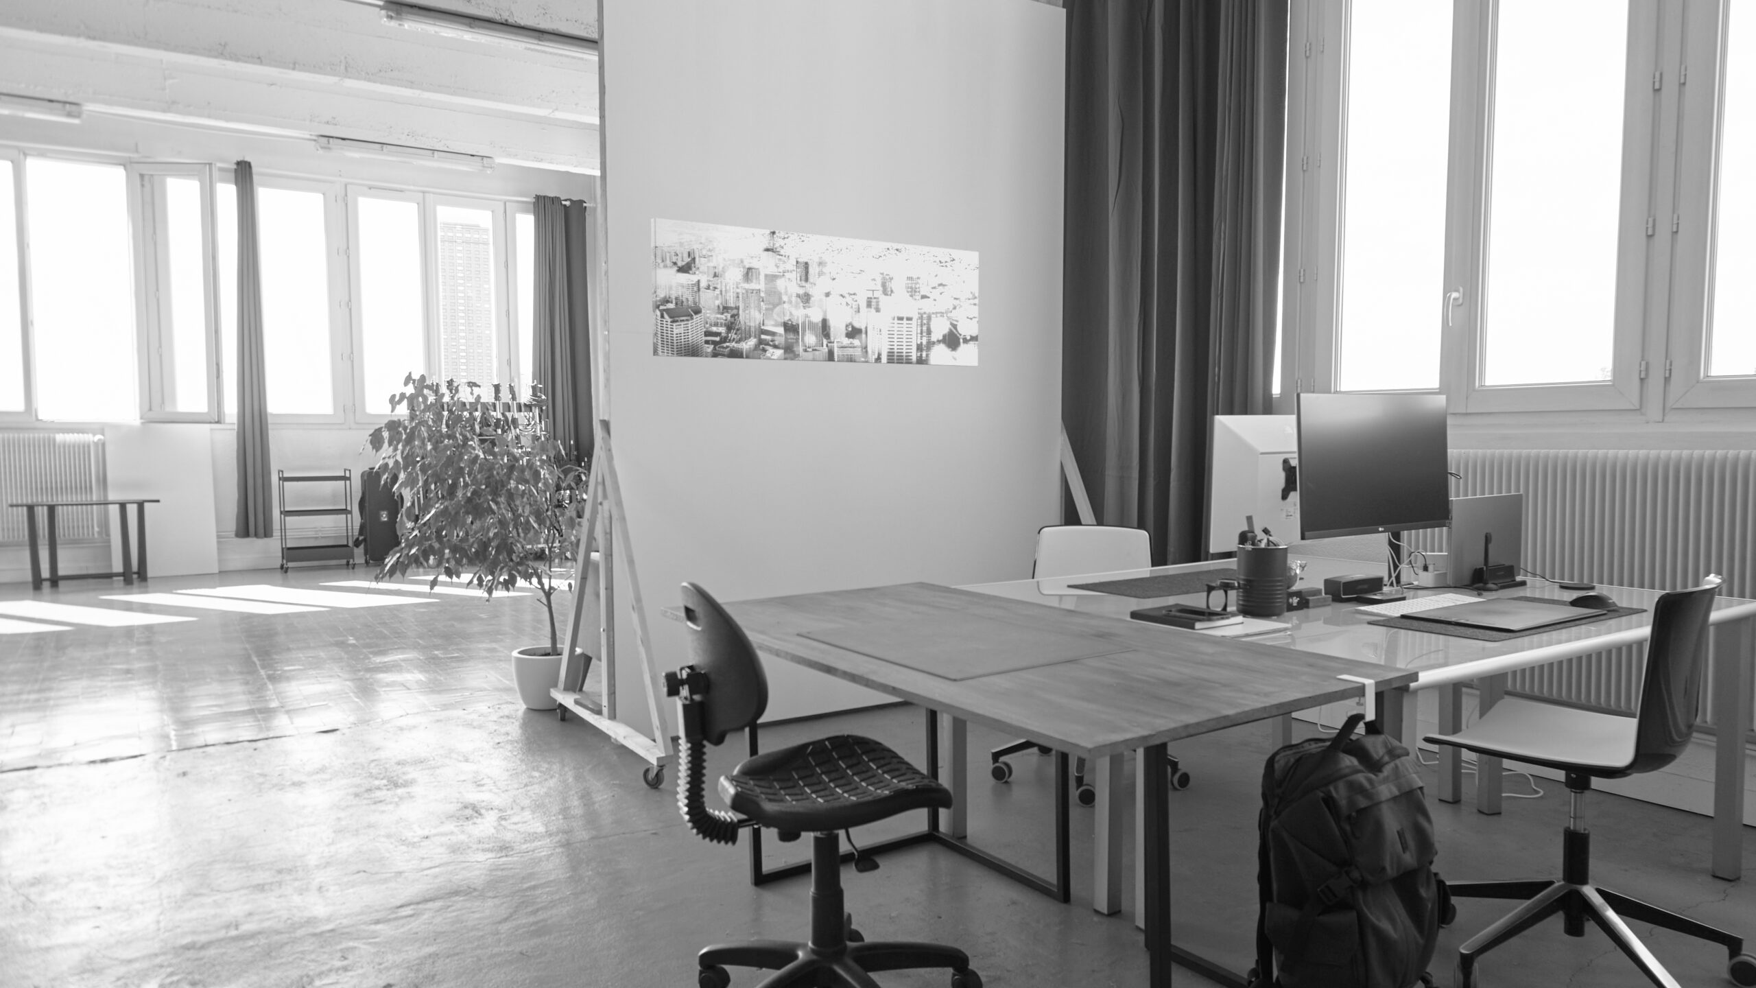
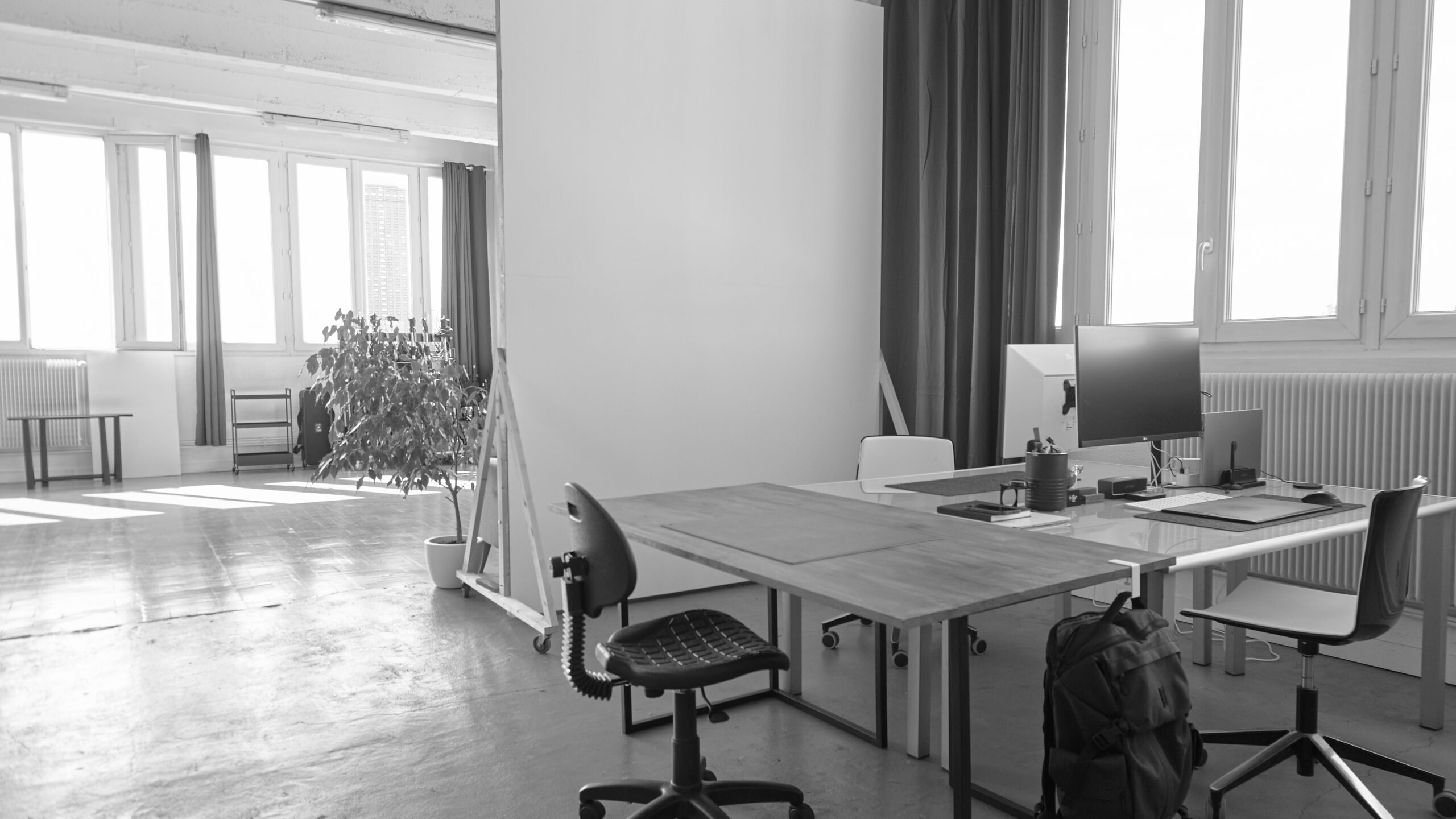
- wall art (830, 299)
